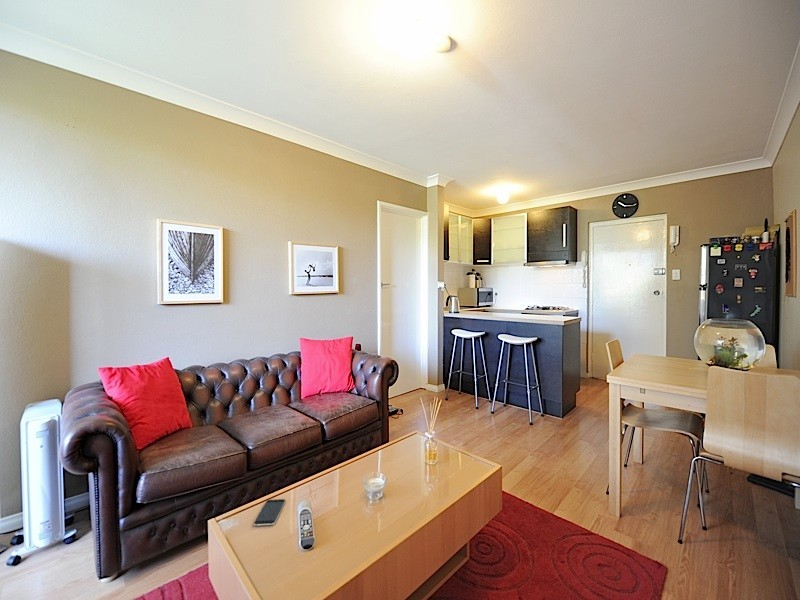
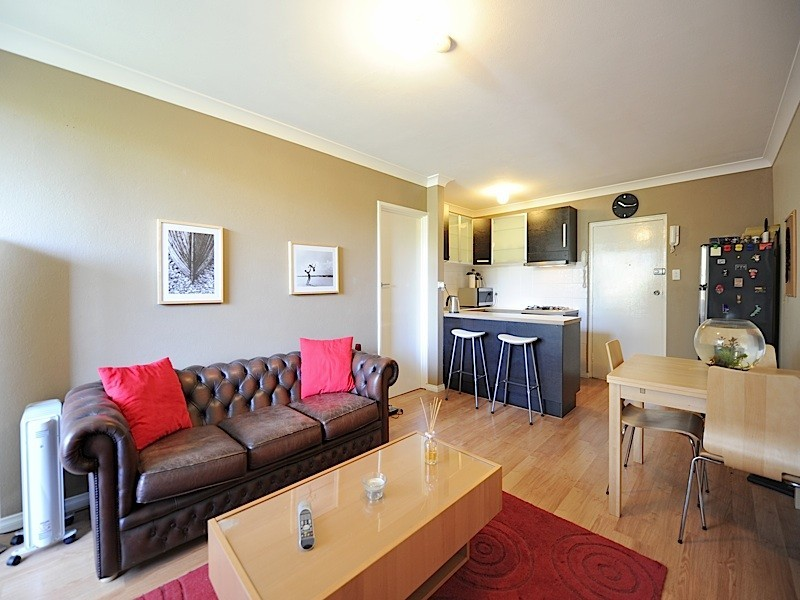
- smartphone (270, 511)
